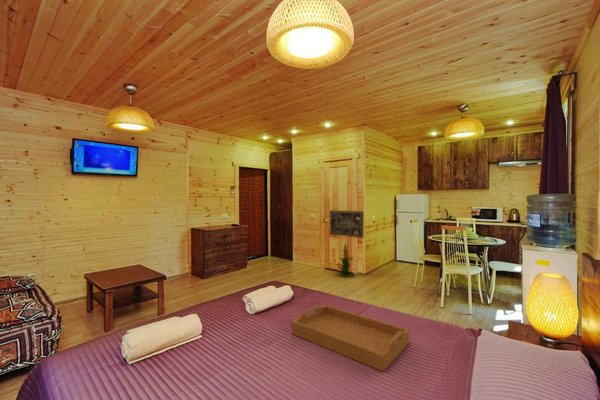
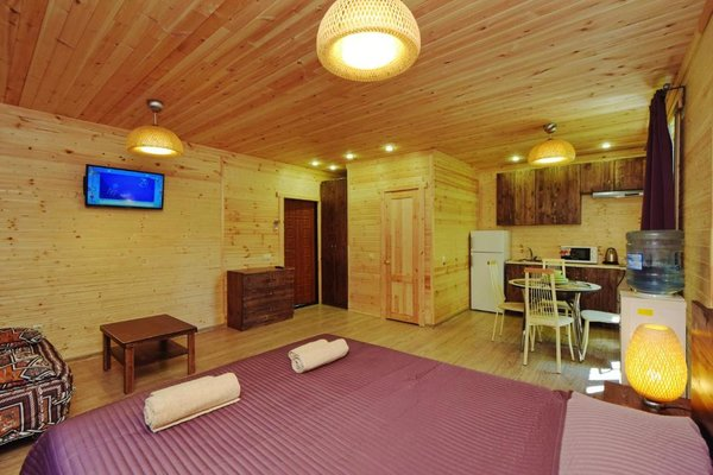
- indoor plant (345, 257)
- wall art (345, 223)
- serving tray (348, 329)
